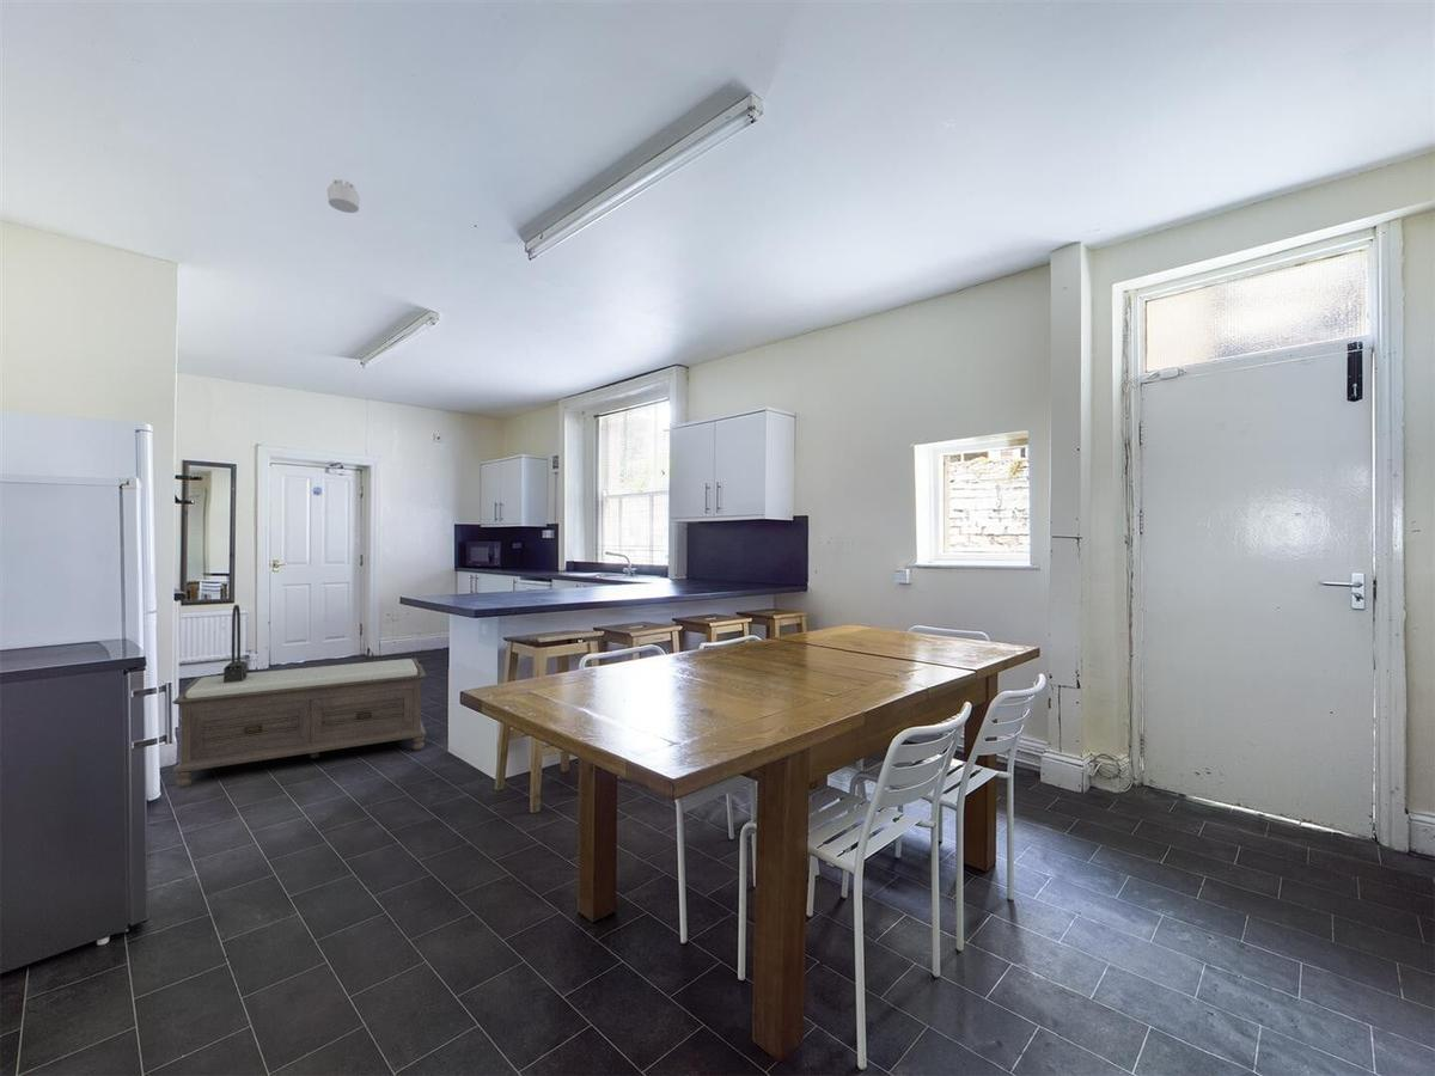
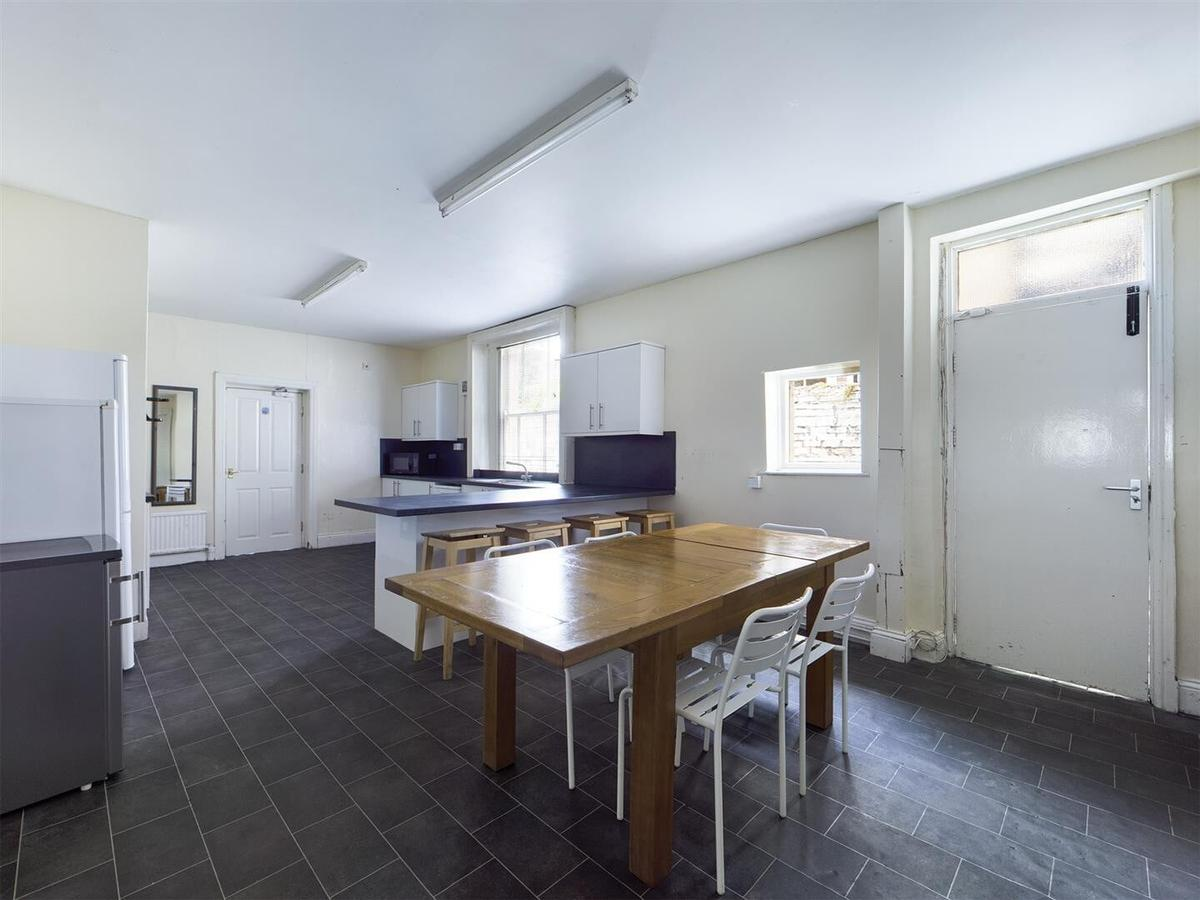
- bench (312, 714)
- satchel (237, 642)
- smoke detector (343, 195)
